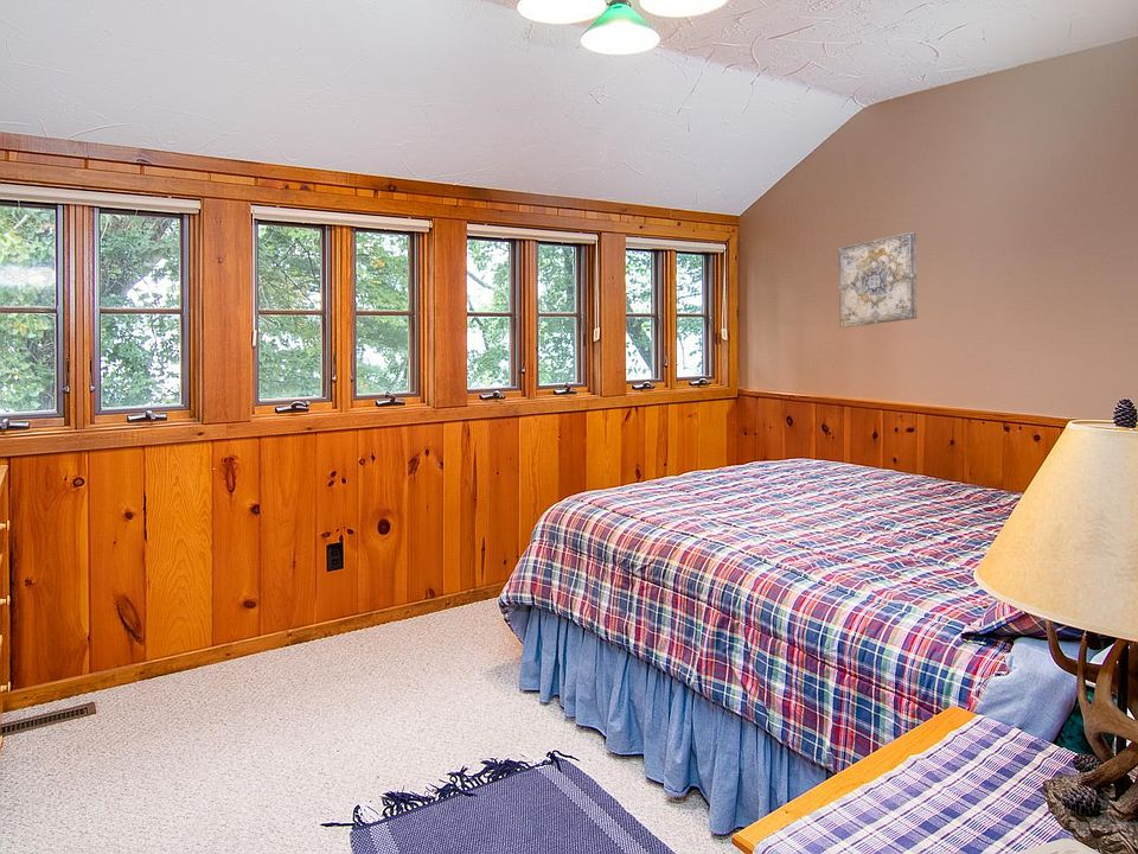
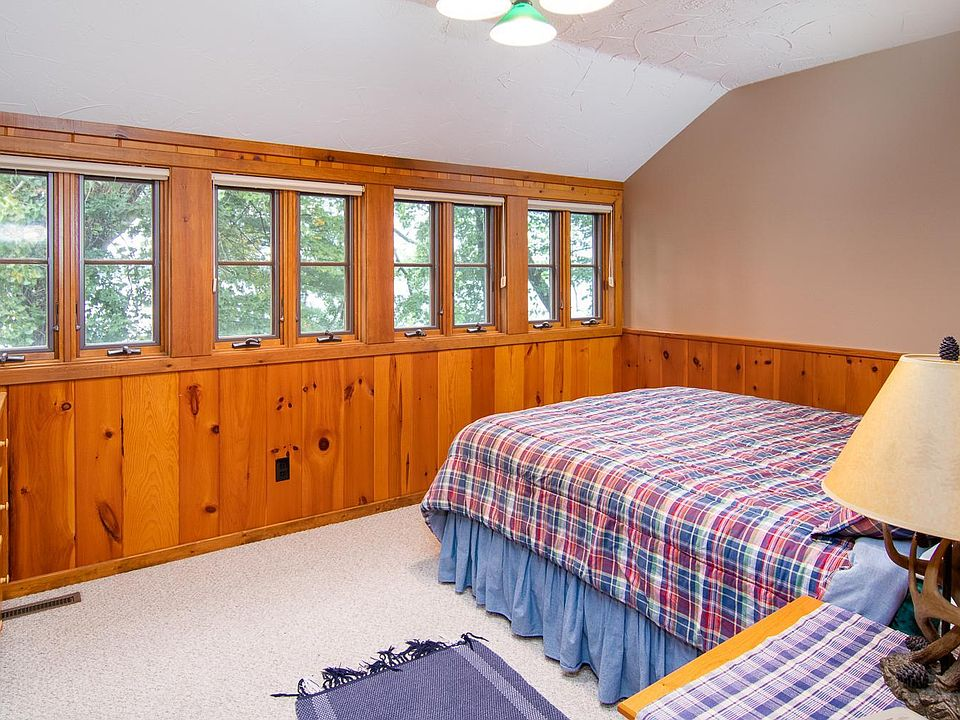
- wall art (876, 281)
